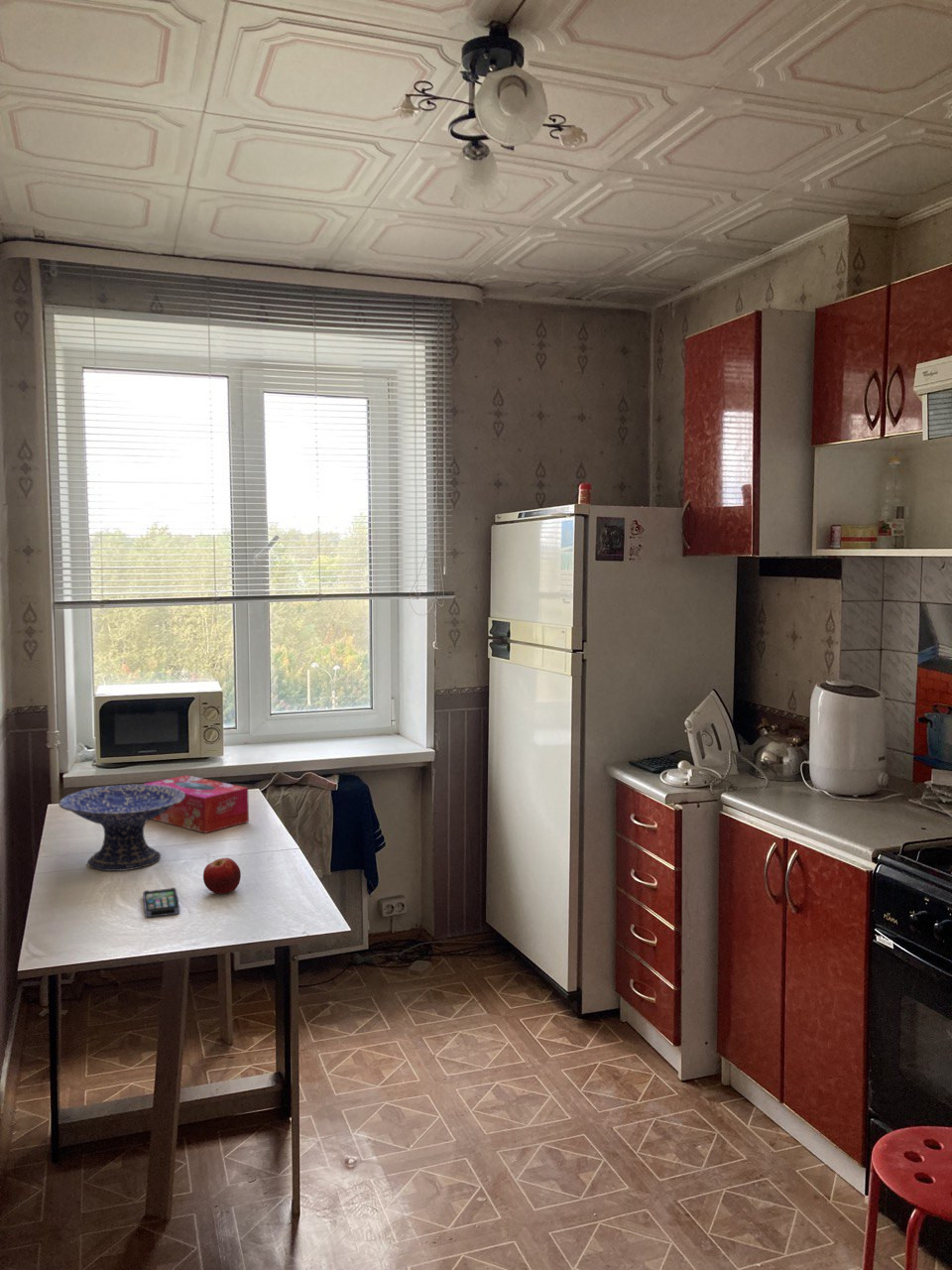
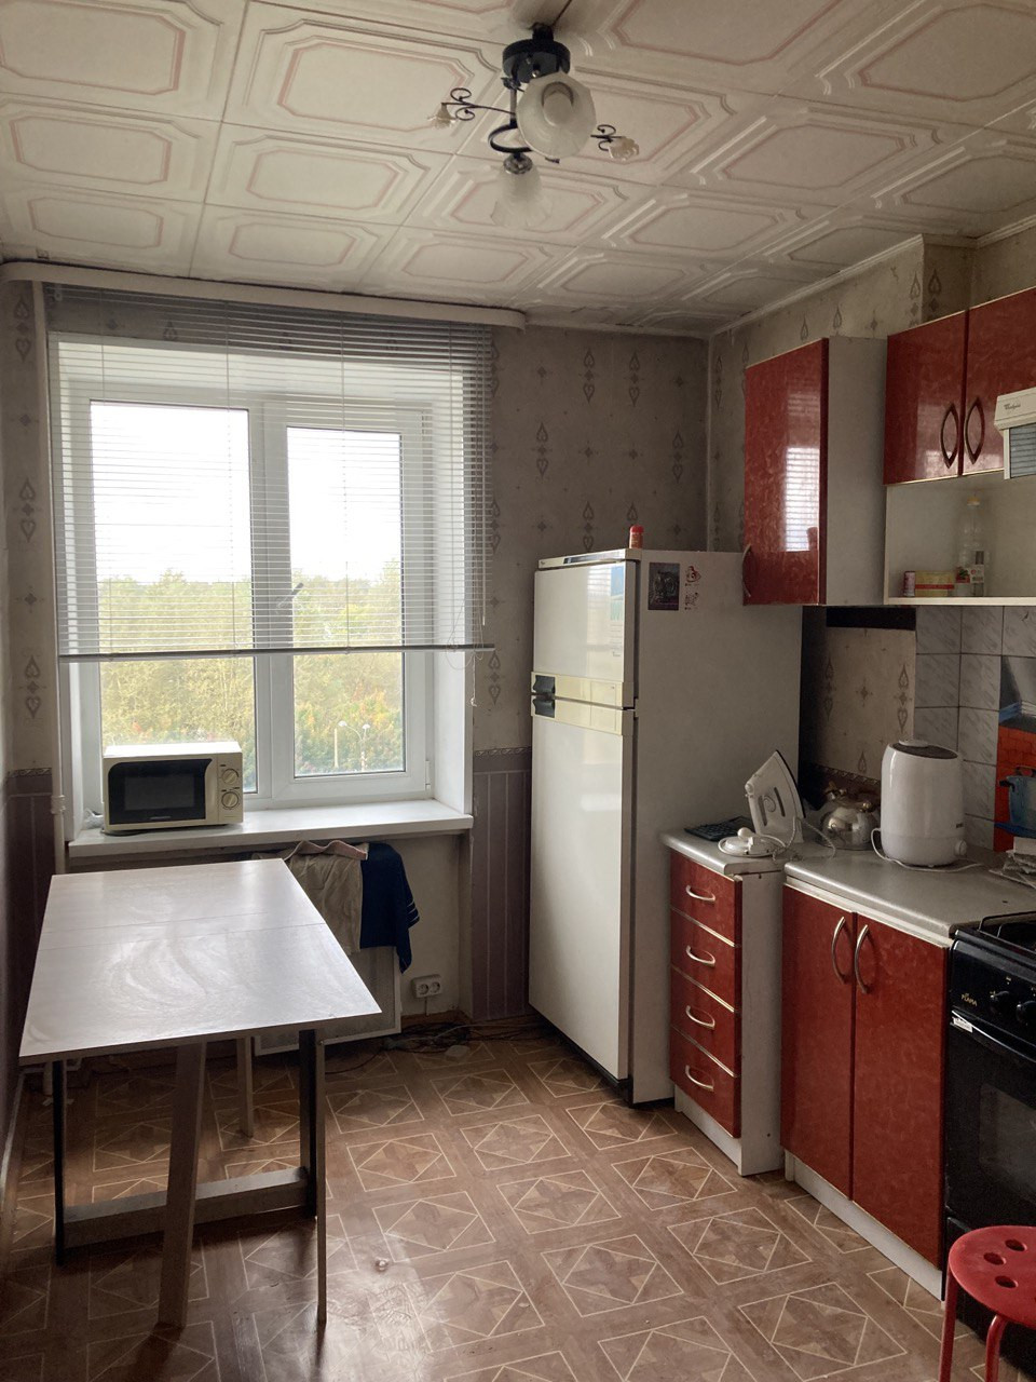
- fruit (222, 875)
- tissue box (195, 803)
- decorative bowl (124, 828)
- smartphone (161, 901)
